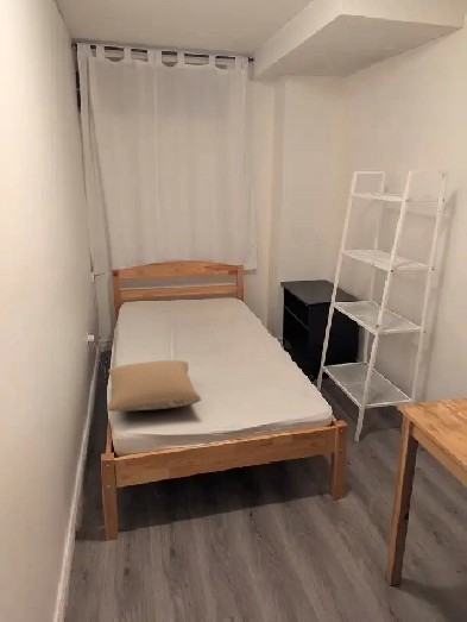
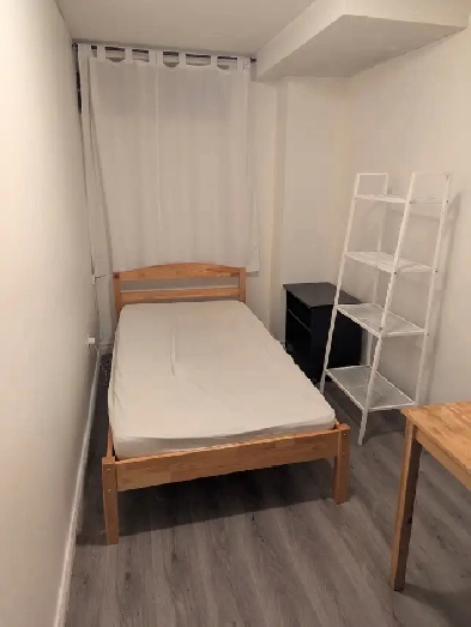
- pillow (151, 384)
